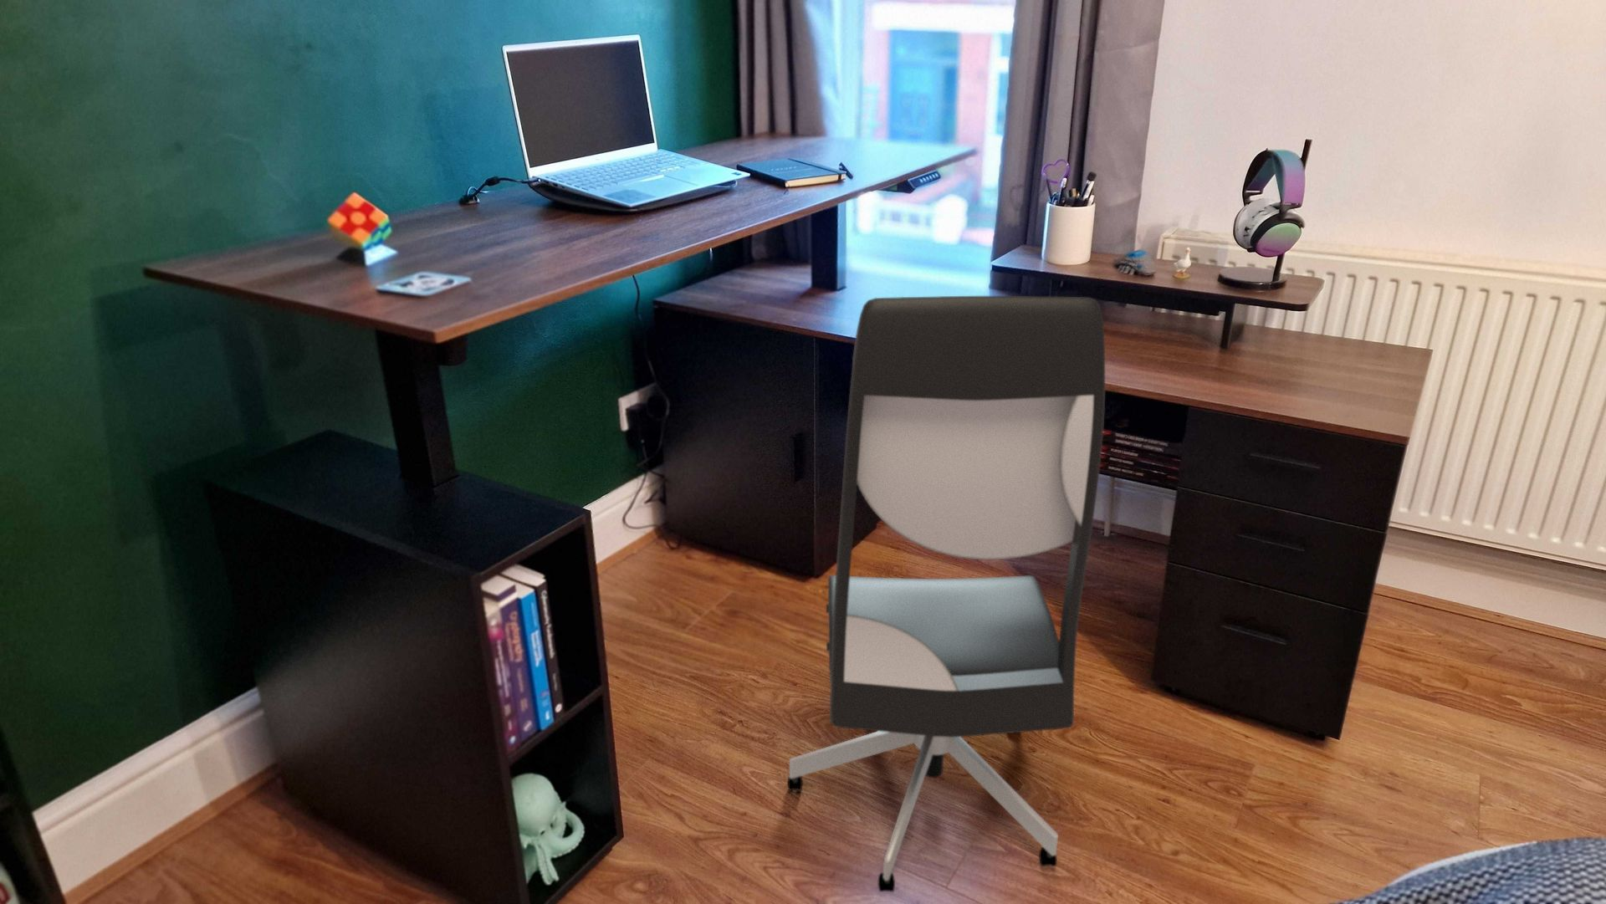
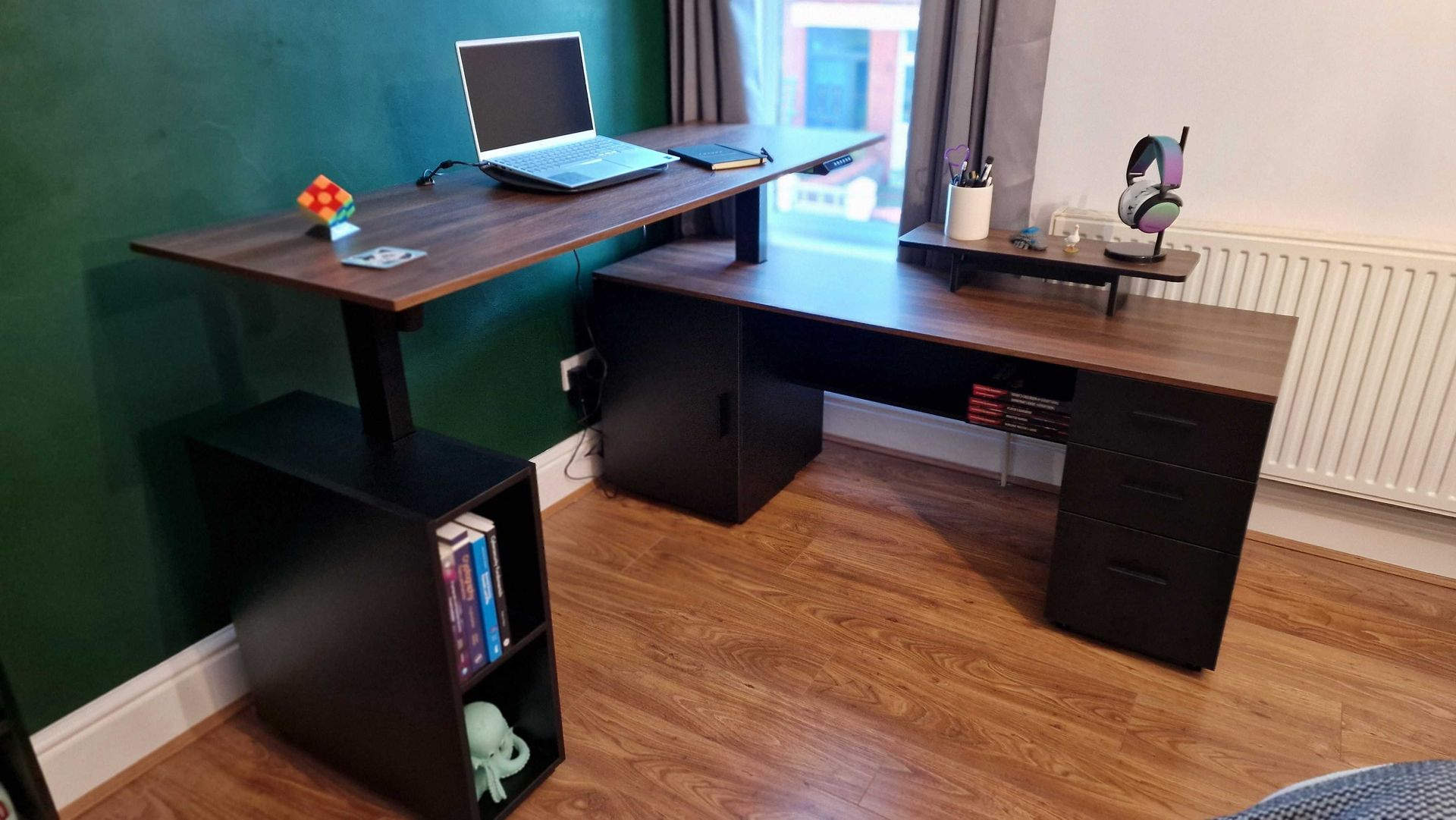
- office chair (925, 548)
